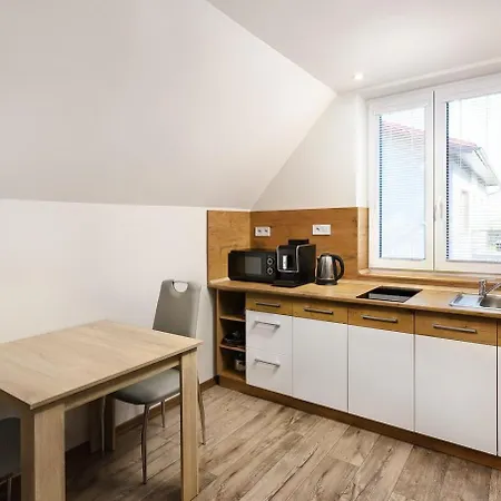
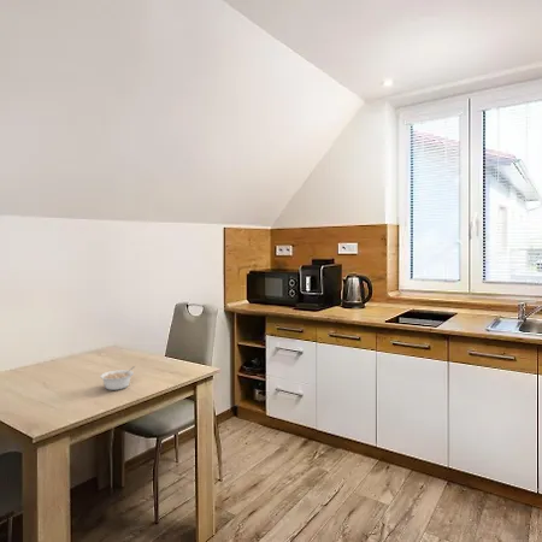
+ legume (117, 378)
